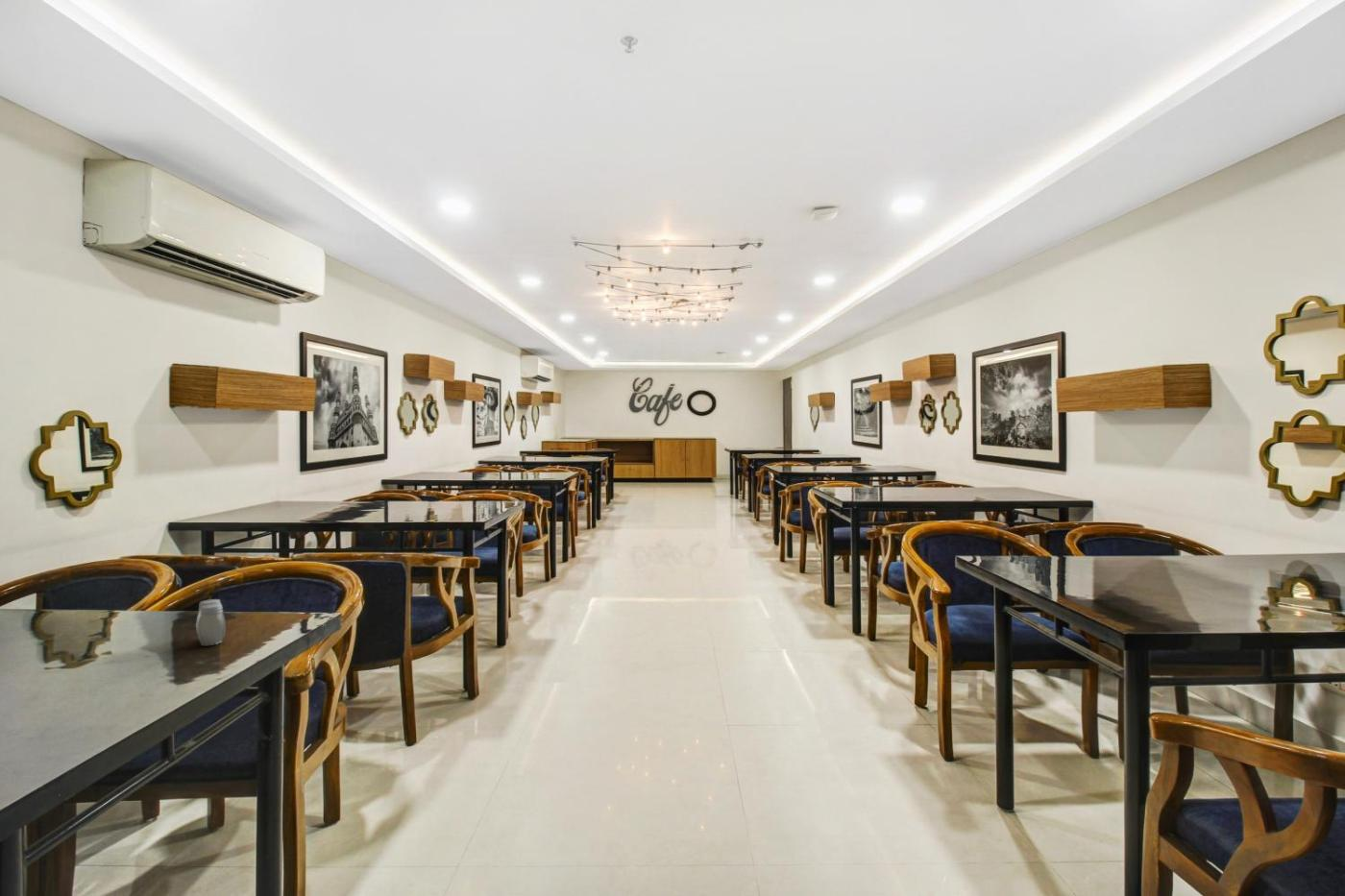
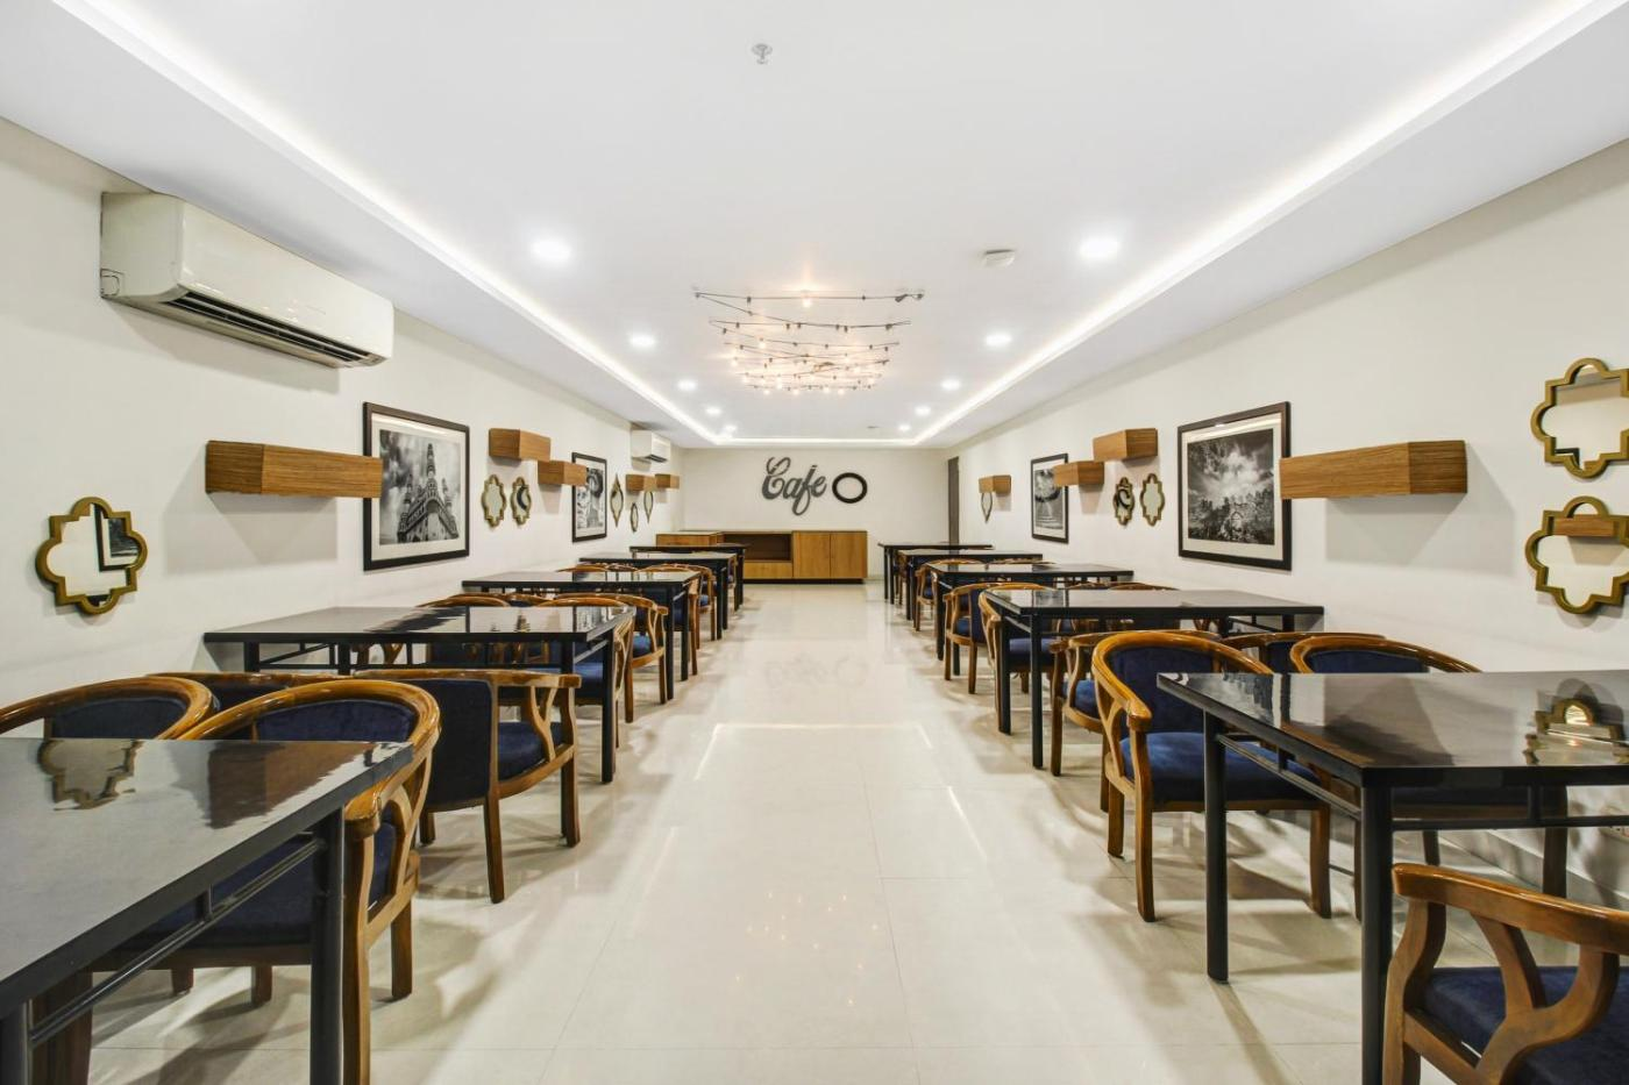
- salt and pepper shaker (210, 621)
